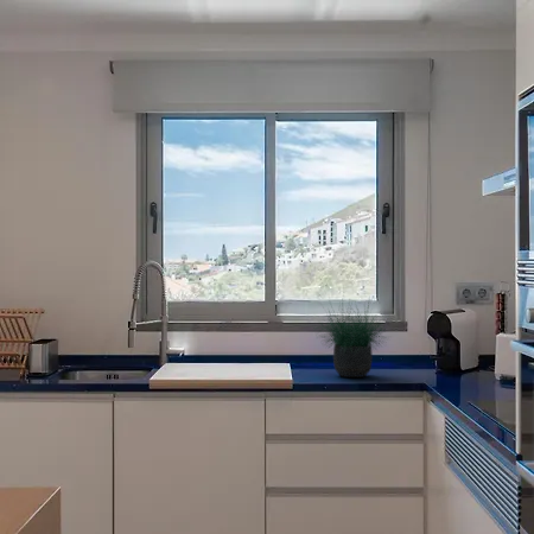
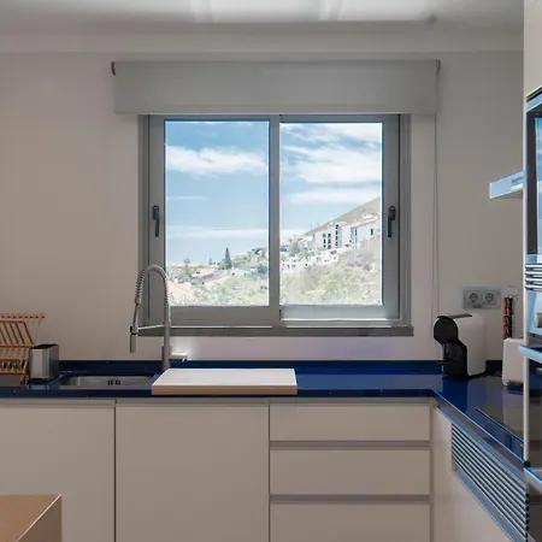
- potted plant (351, 331)
